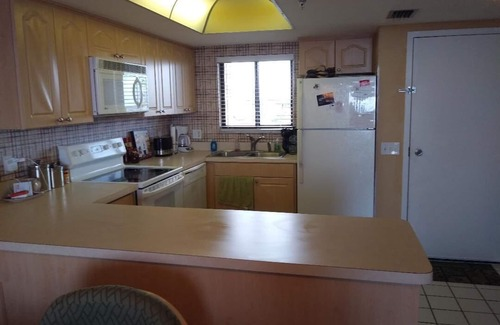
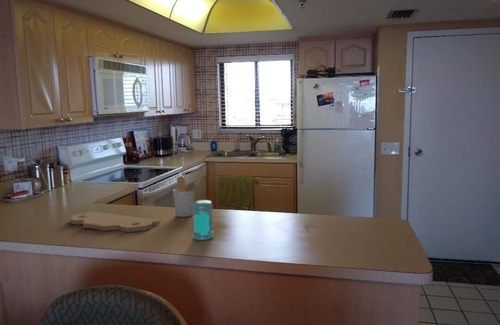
+ jar (202, 219)
+ utensil holder (188, 195)
+ cutting board (109, 221)
